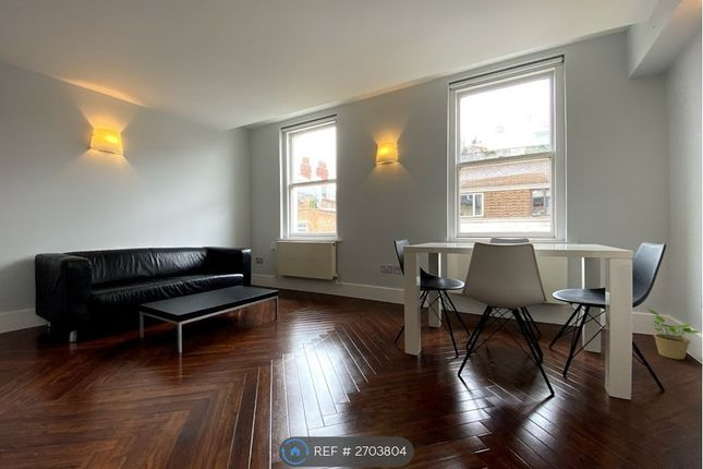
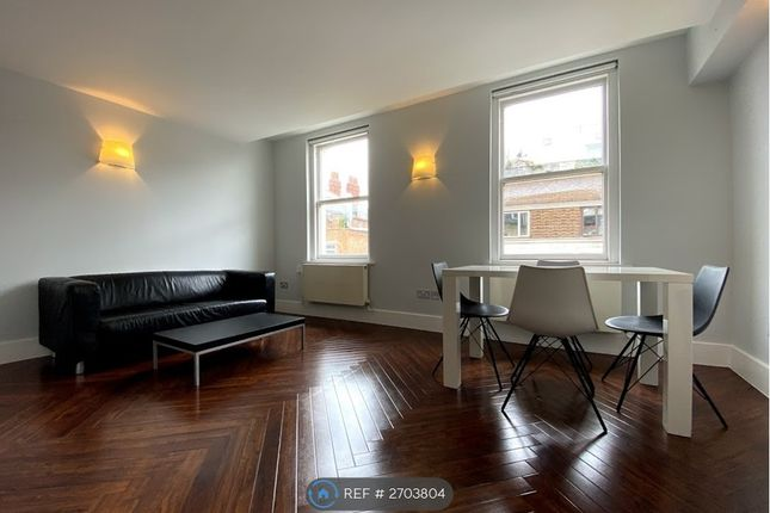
- potted plant (671, 335)
